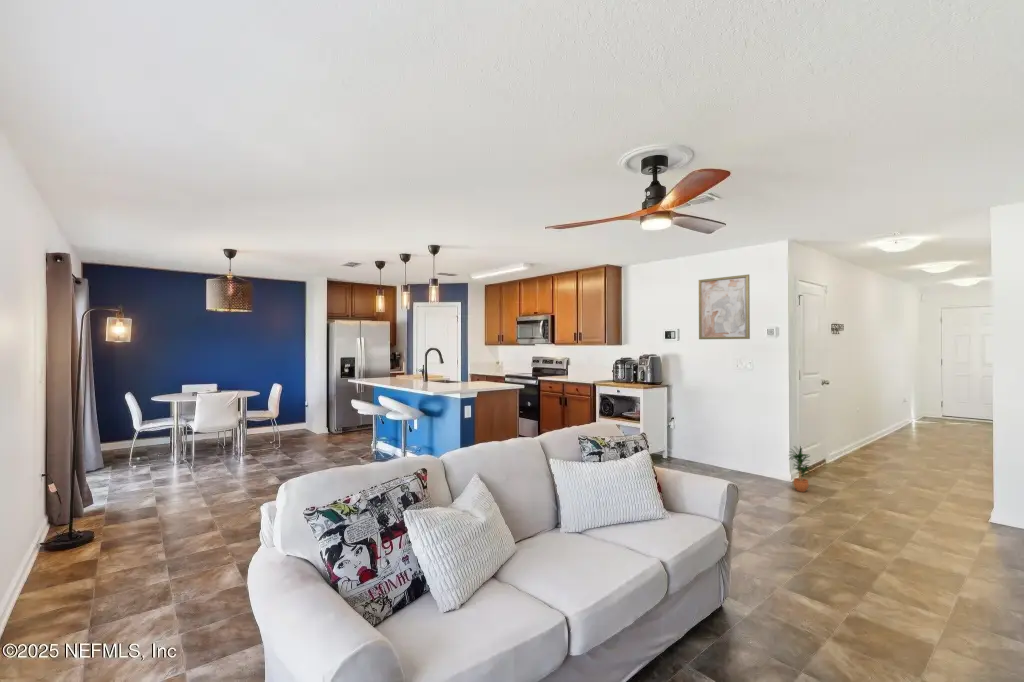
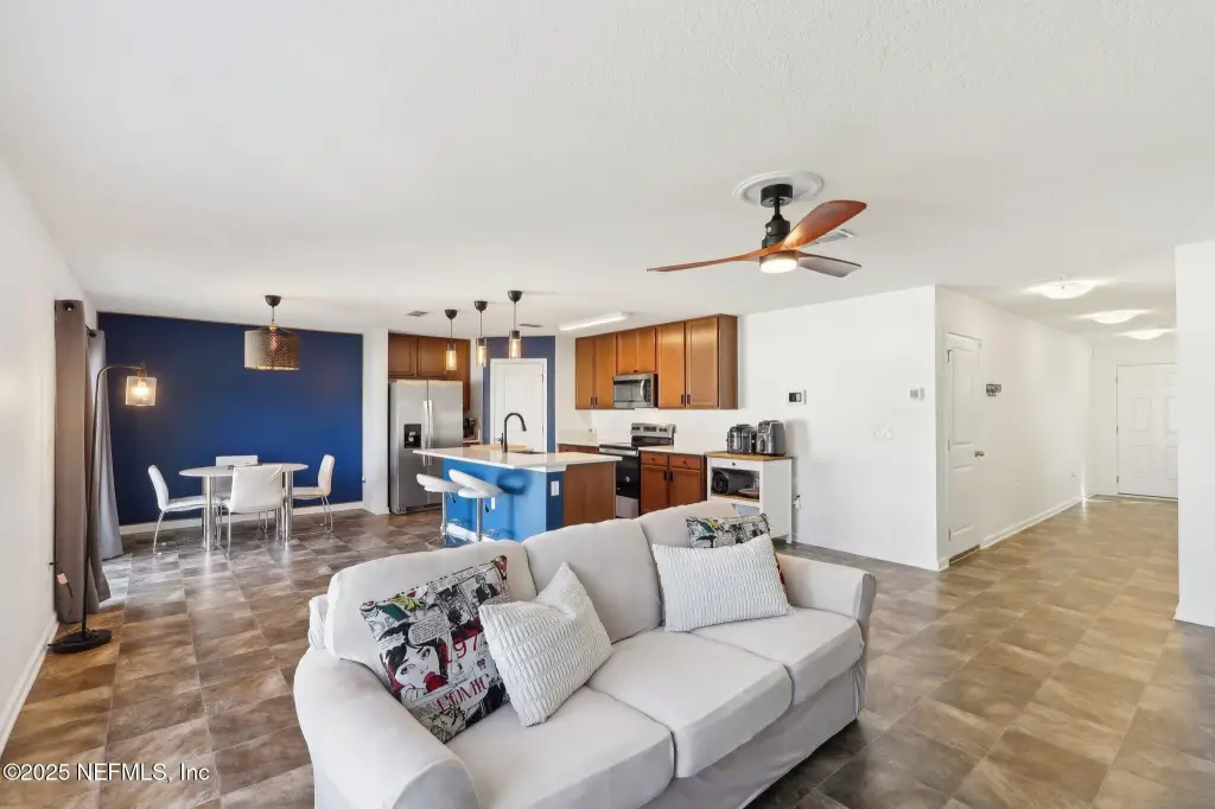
- potted plant (799, 467)
- wall art (722, 308)
